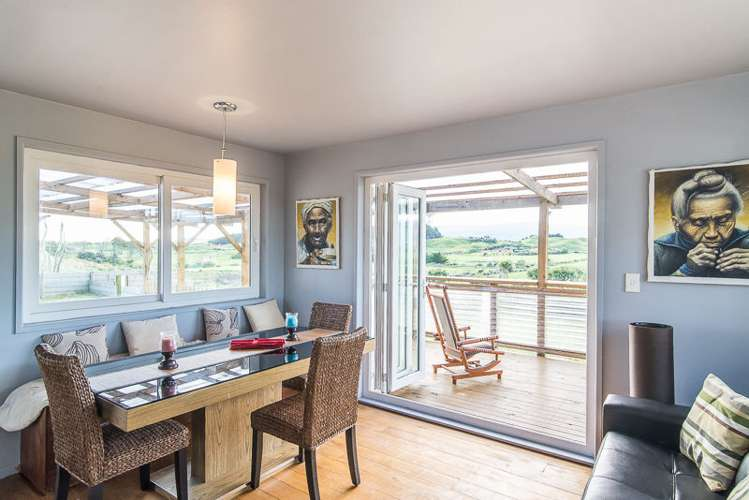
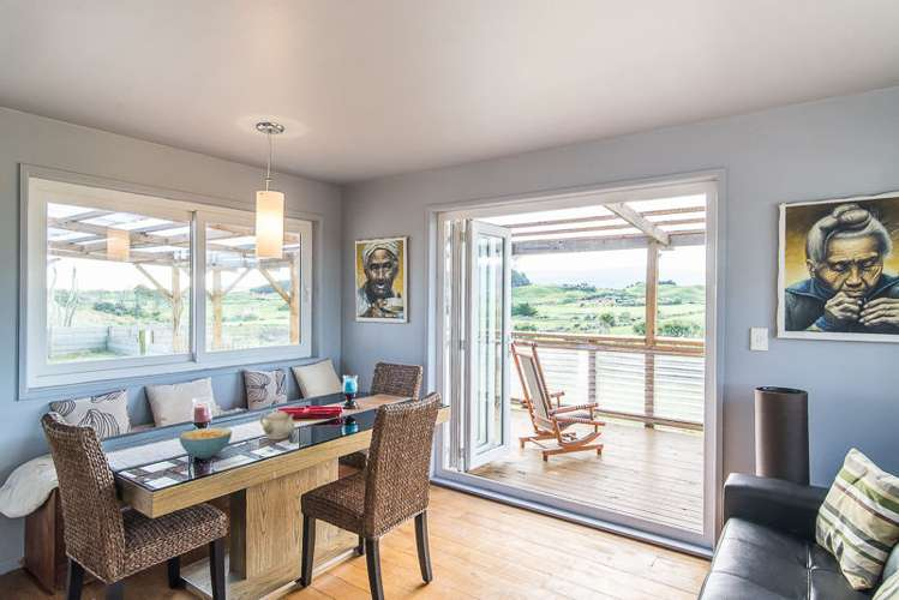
+ teapot (276, 422)
+ cereal bowl (205, 444)
